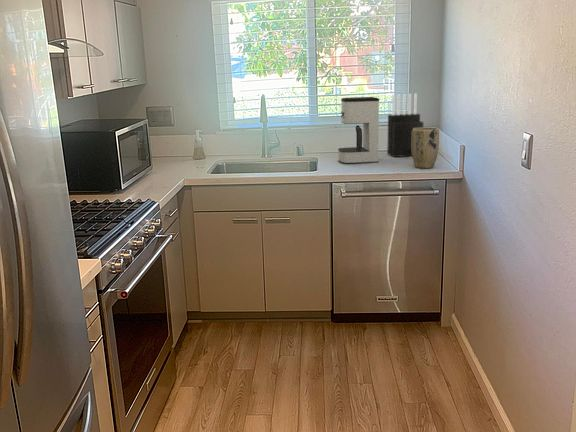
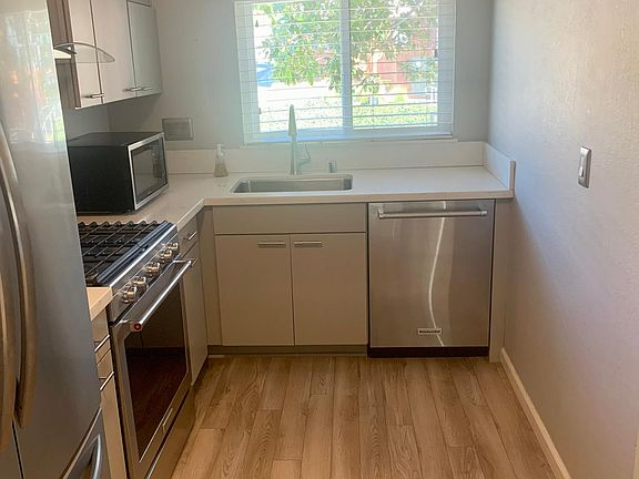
- plant pot (425, 147)
- knife block (406, 125)
- coffee maker (357, 130)
